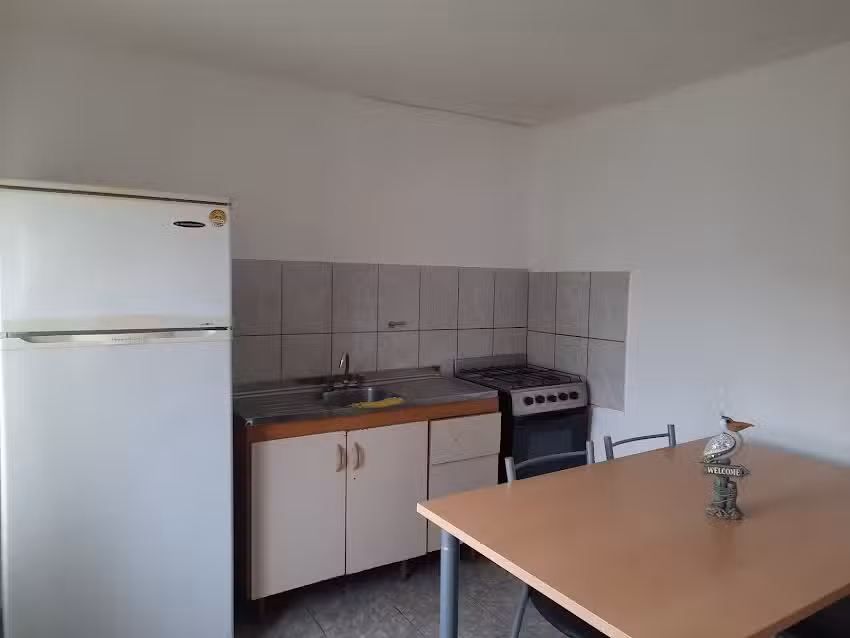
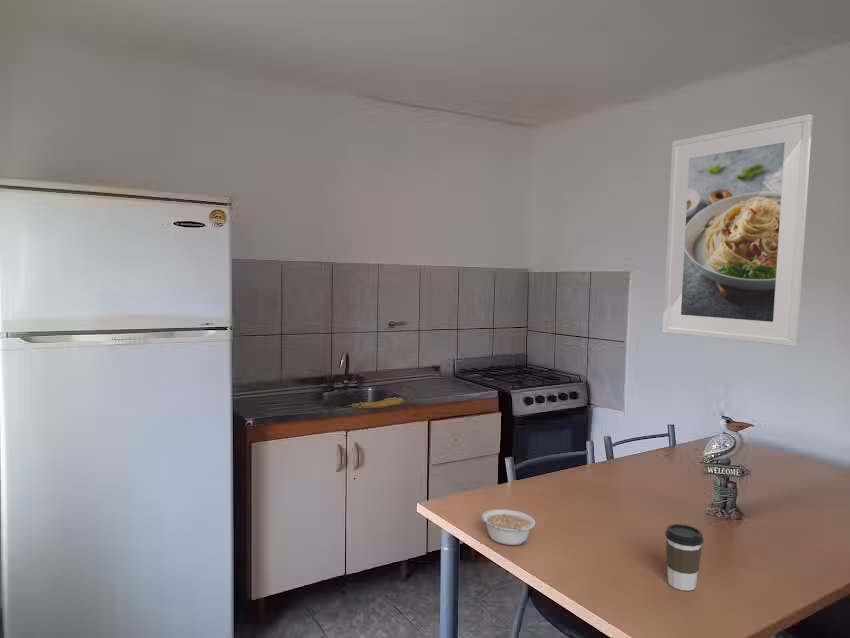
+ coffee cup (682, 557)
+ legume (509, 527)
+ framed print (729, 235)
